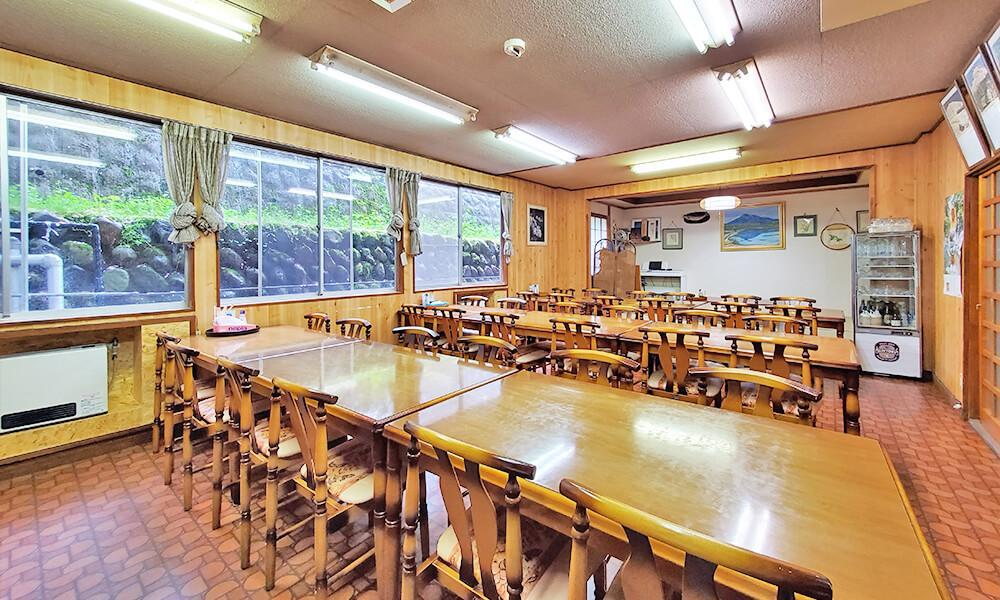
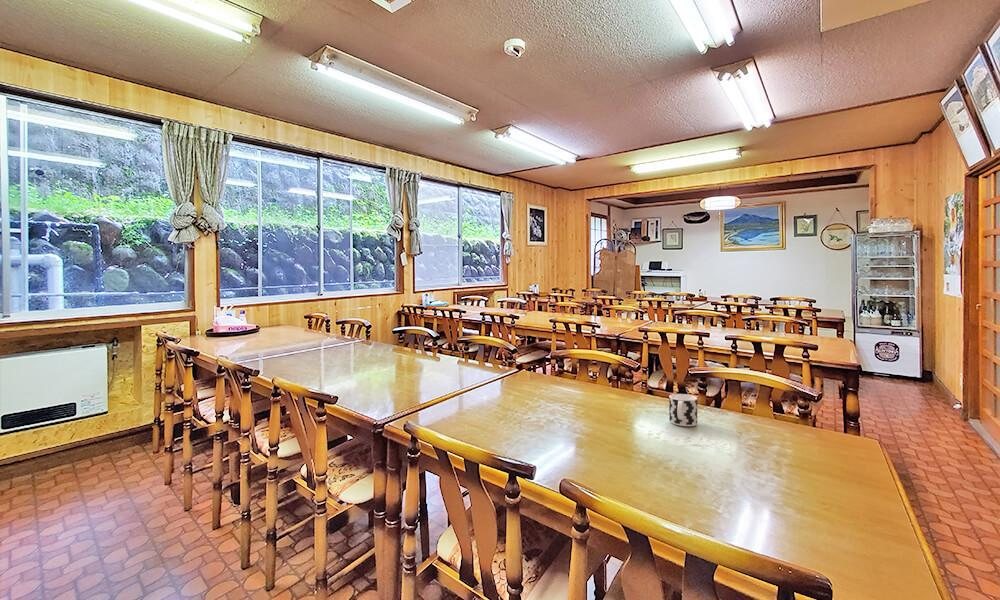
+ cup (682, 410)
